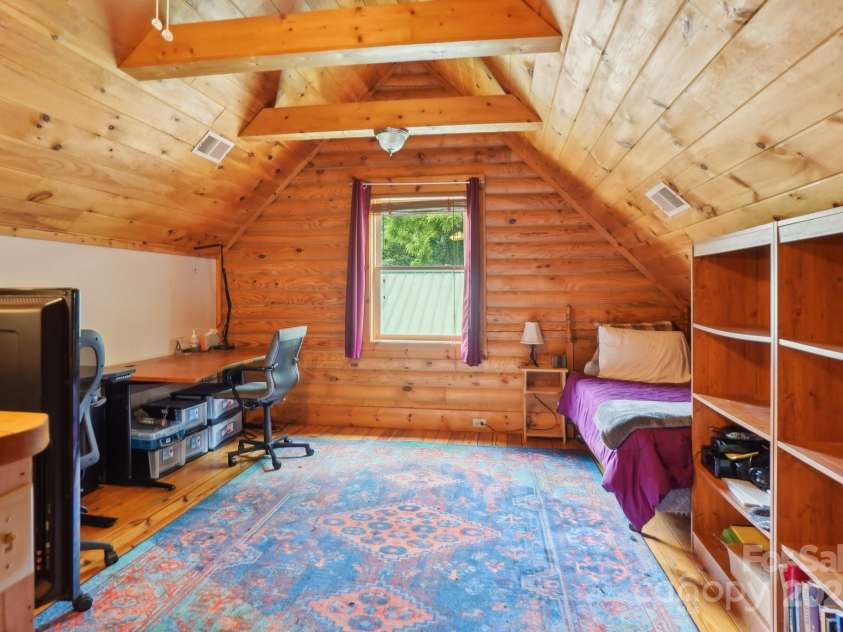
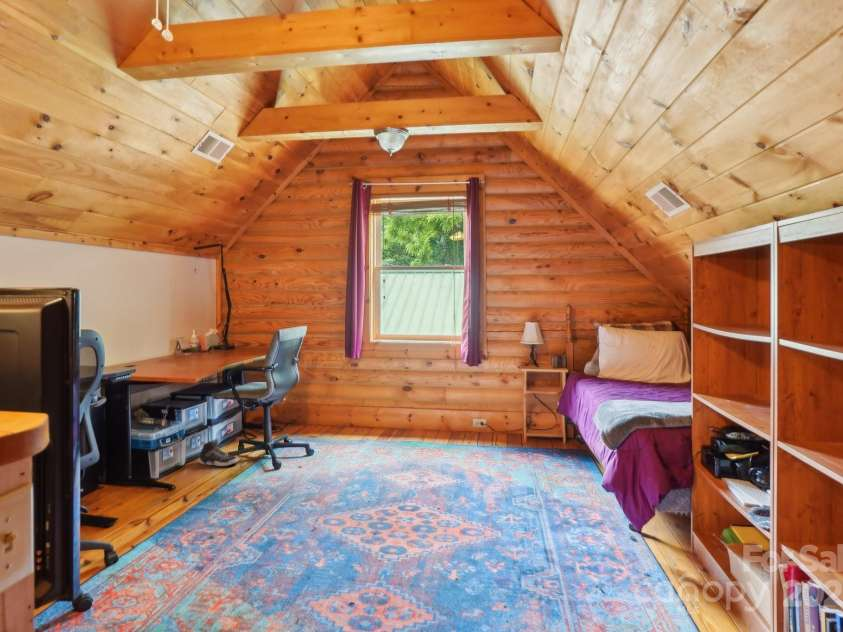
+ sneaker (217, 452)
